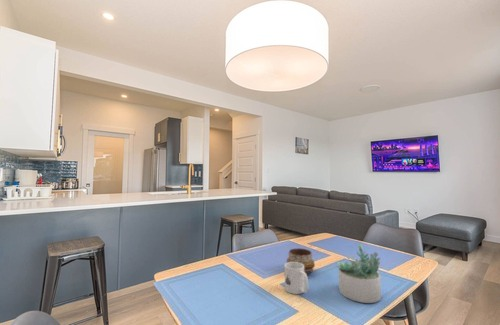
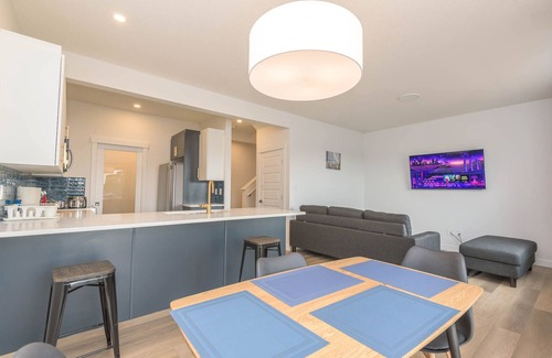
- decorative bowl (300, 261)
- succulent plant (357, 267)
- mug (297, 278)
